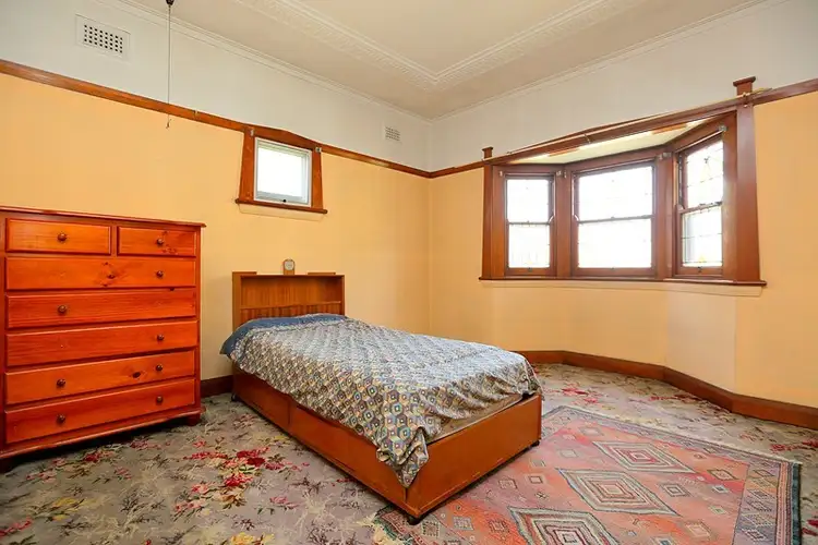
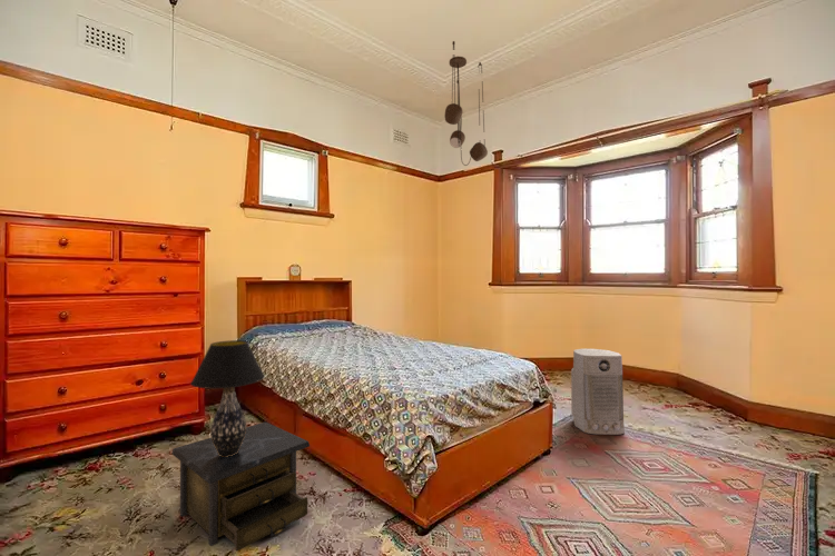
+ table lamp (228, 397)
+ air purifier (596, 388)
+ nightstand (248, 481)
+ ceiling light fixture (461, 113)
